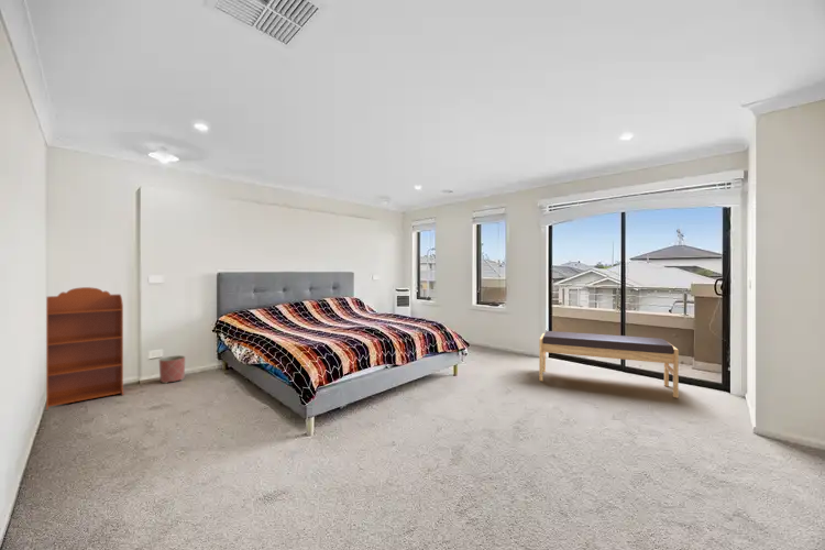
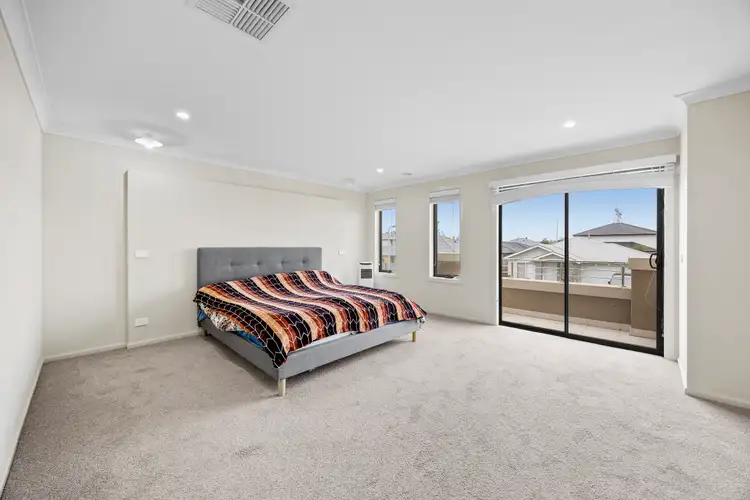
- bookcase (86, 342)
- bench (602, 356)
- planter (172, 369)
